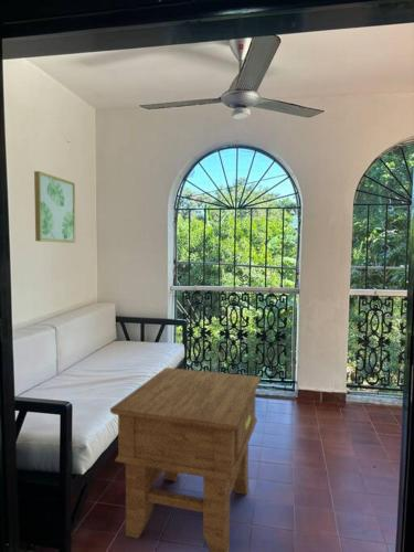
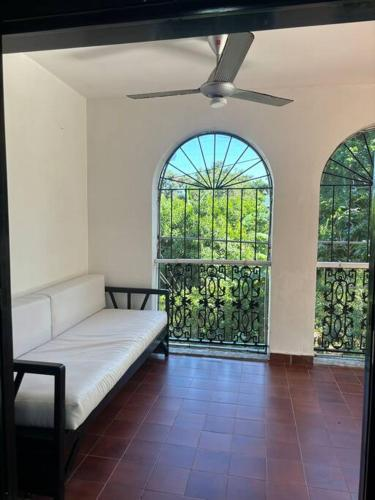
- wall art (56, 210)
- side table (193, 450)
